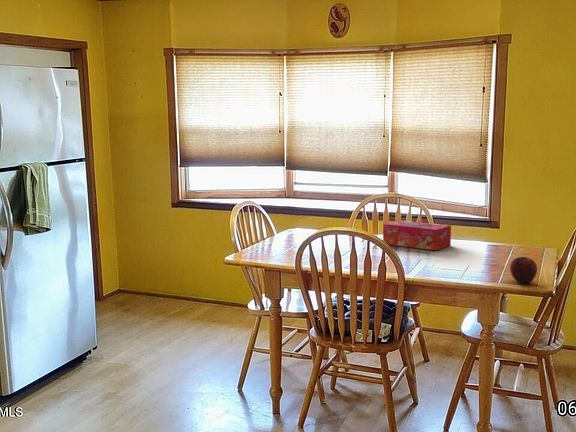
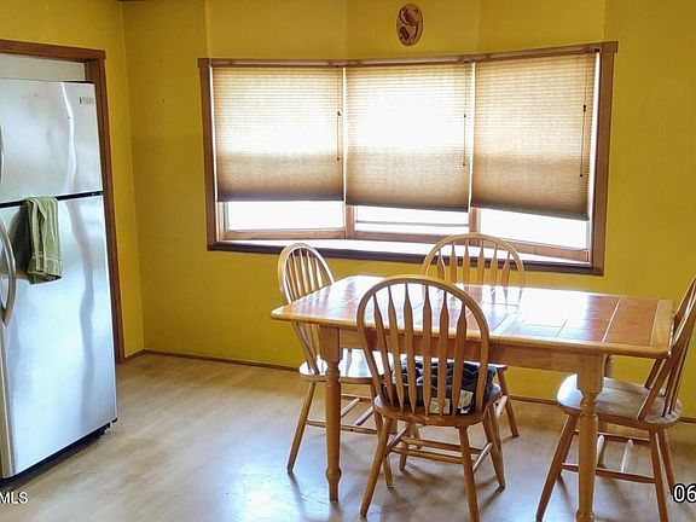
- tissue box (416, 234)
- fruit (523, 269)
